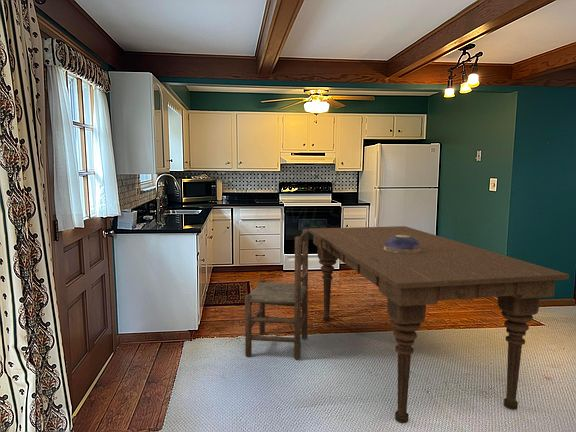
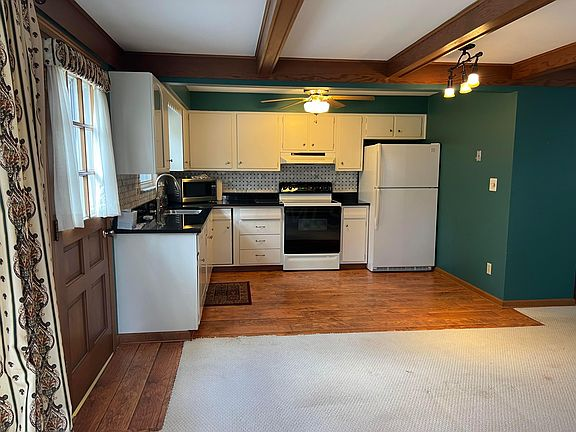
- dining table (400, 300)
- dining chair (279, 288)
- decorative bowl (402, 242)
